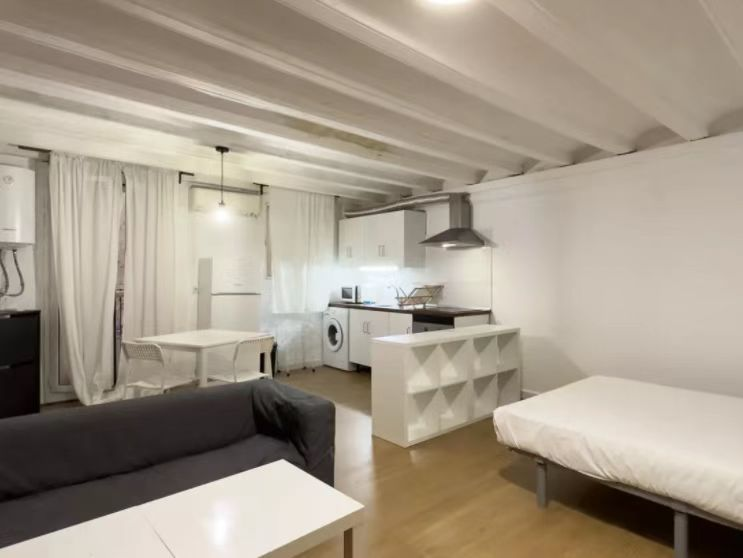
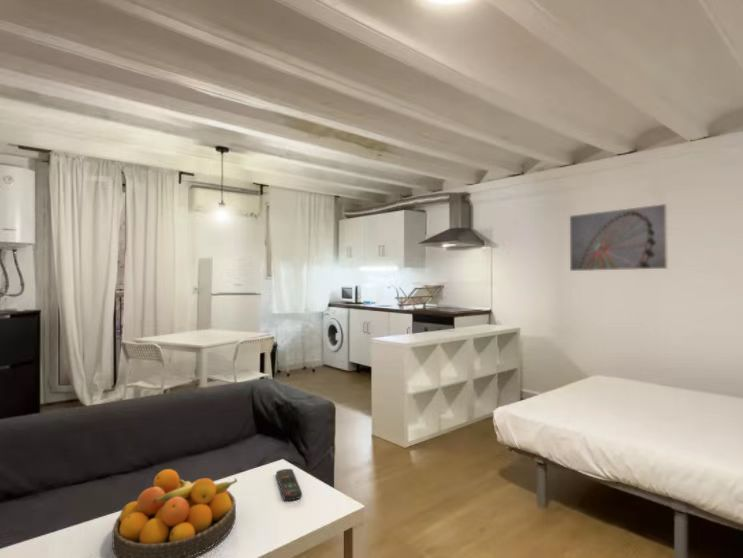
+ remote control (288, 483)
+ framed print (614, 240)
+ fruit bowl (177, 504)
